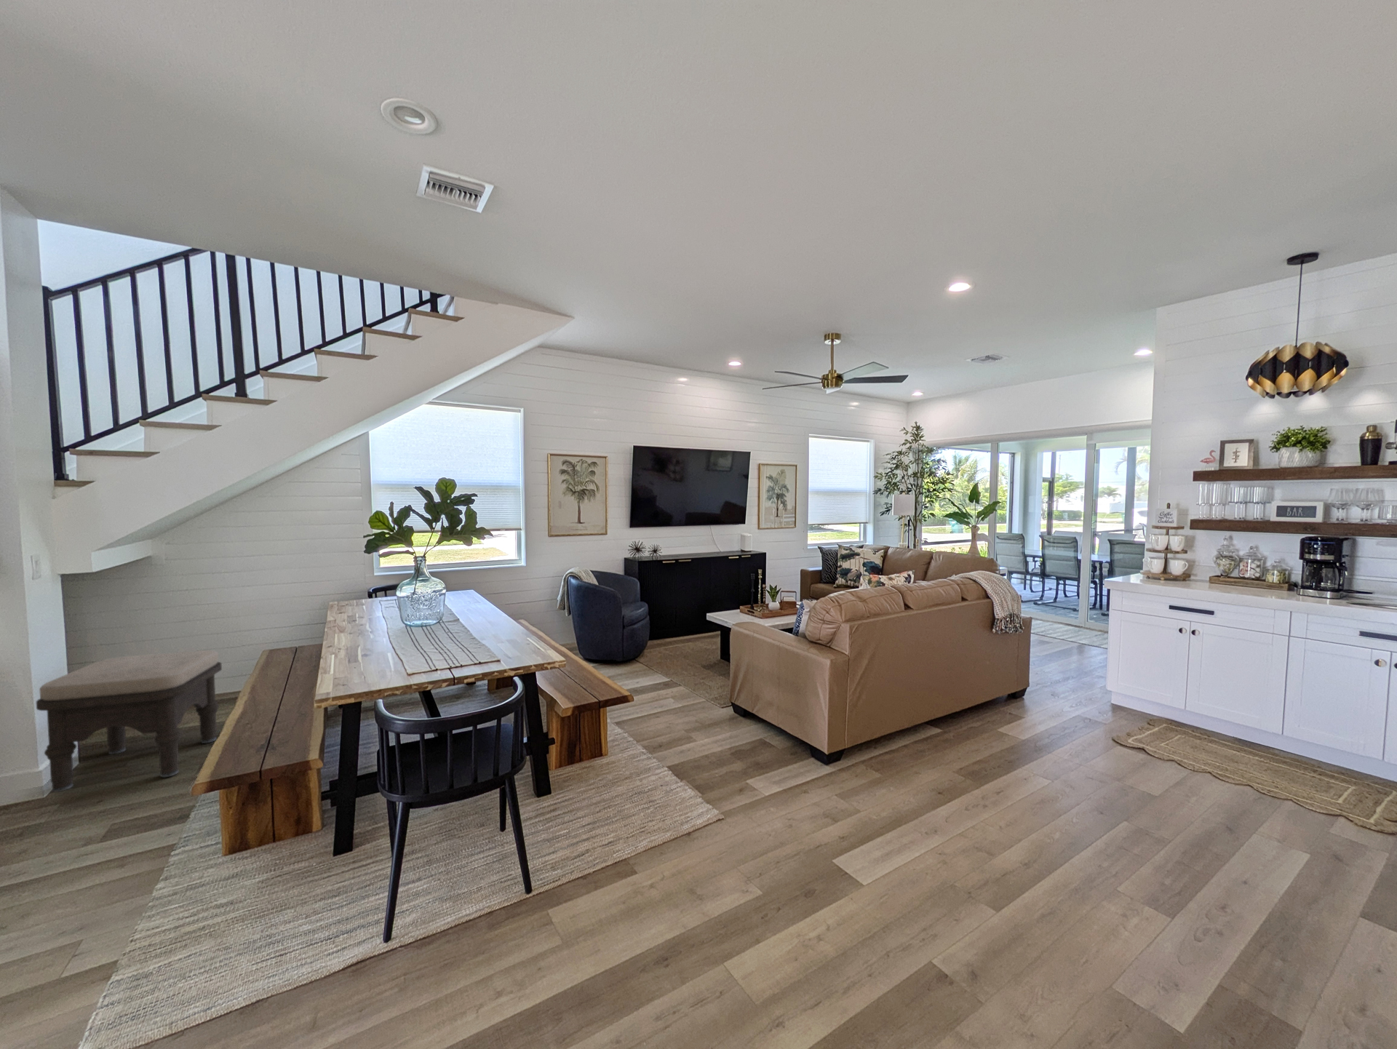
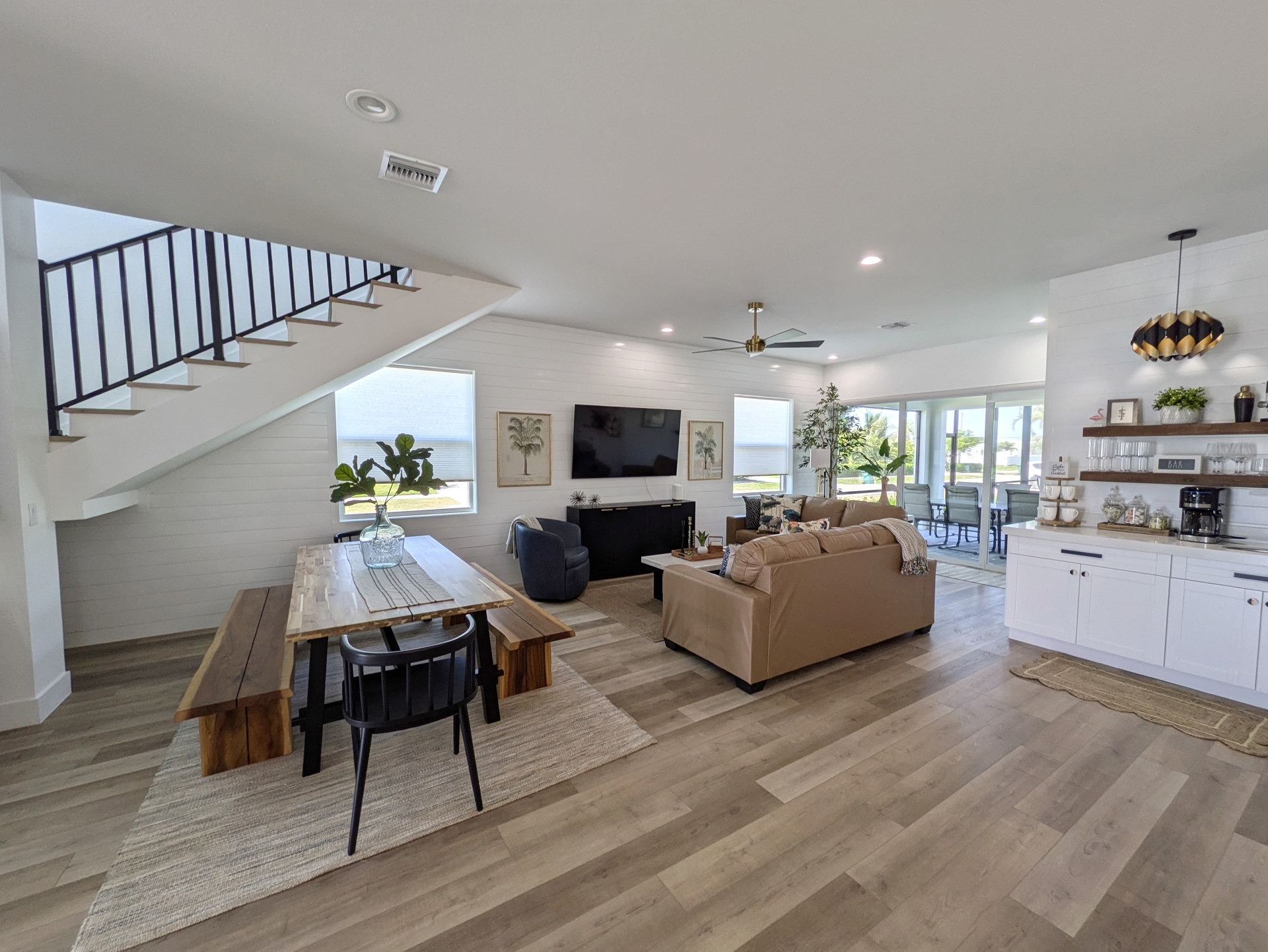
- ottoman (140, 714)
